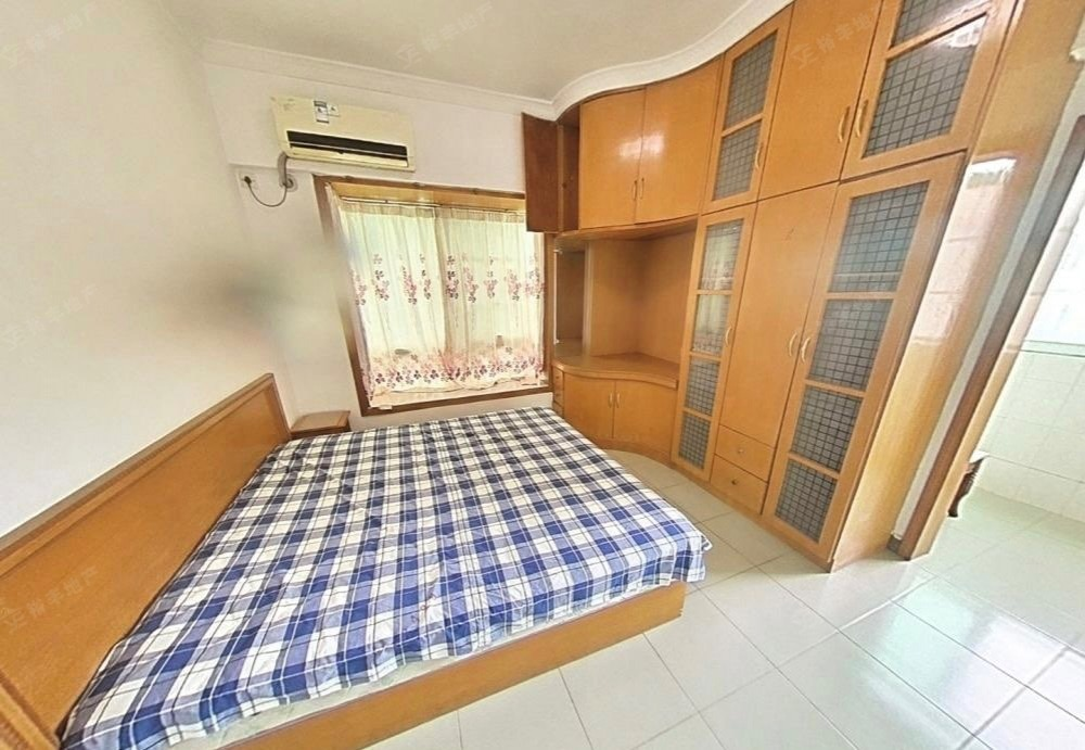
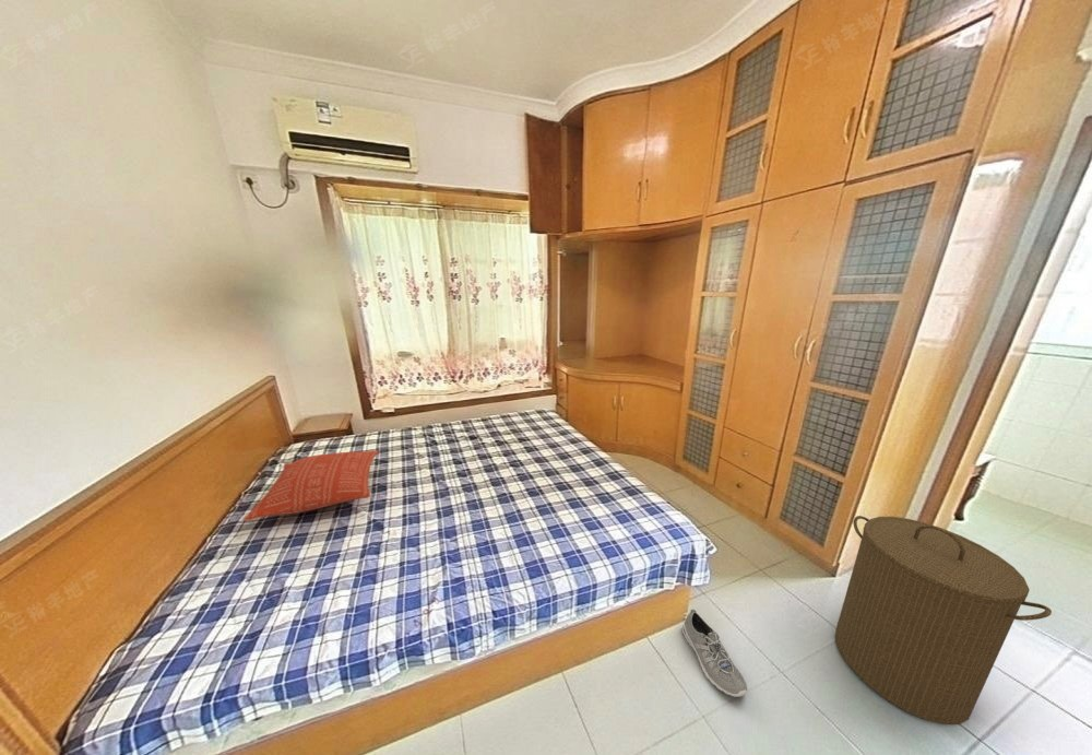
+ pillow (322, 479)
+ sneaker (711, 649)
+ laundry hamper (918, 603)
